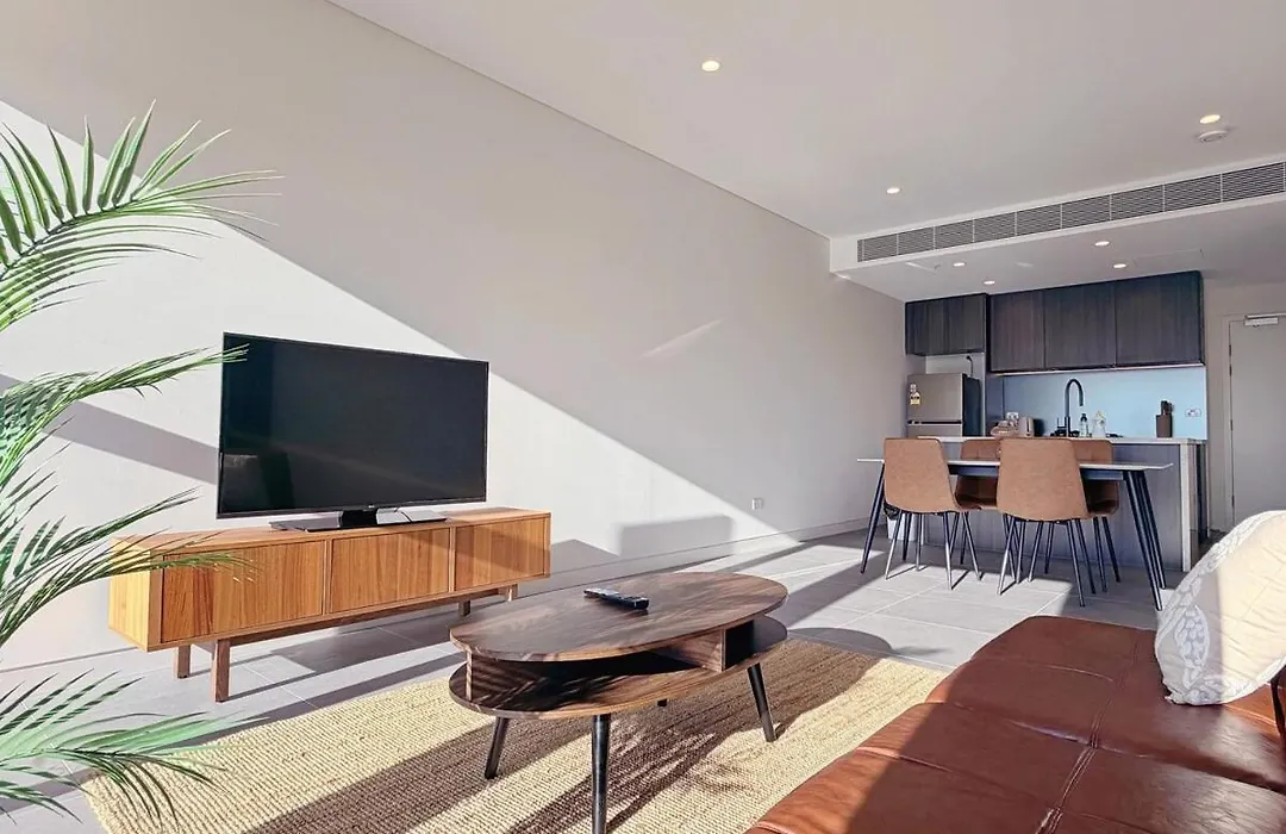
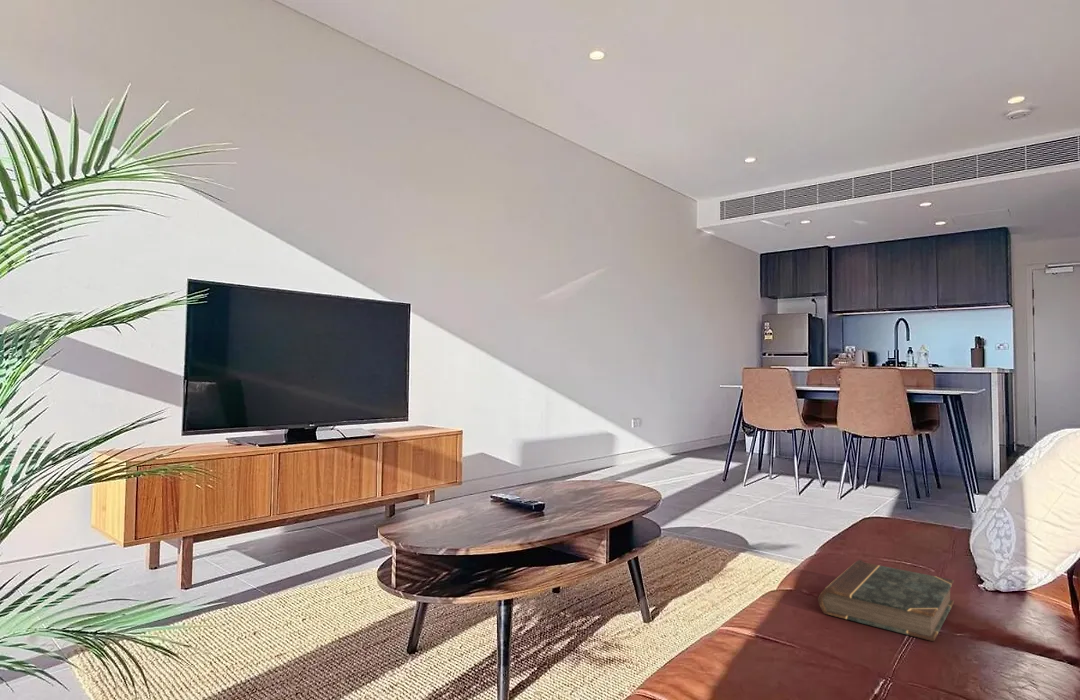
+ book (887, 594)
